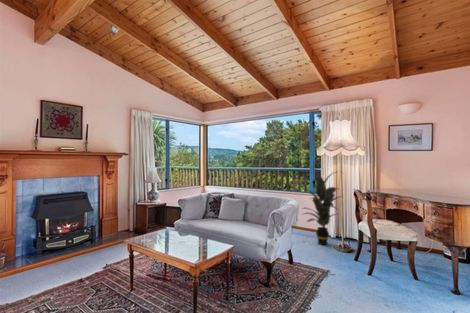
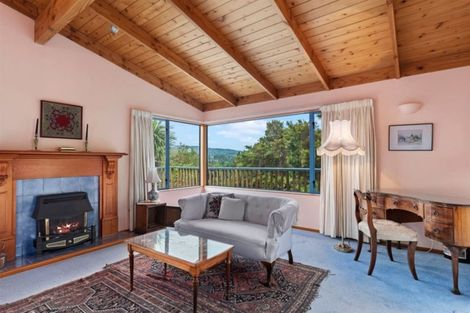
- indoor plant (320, 204)
